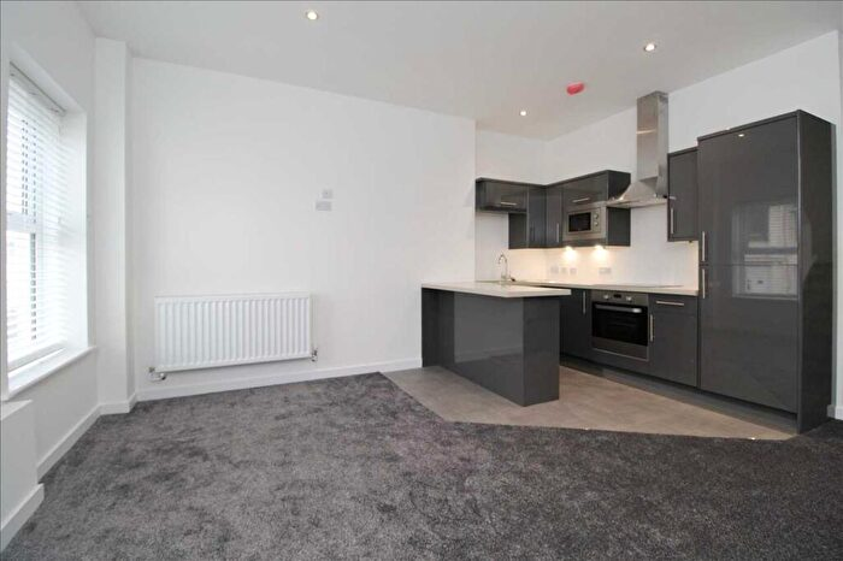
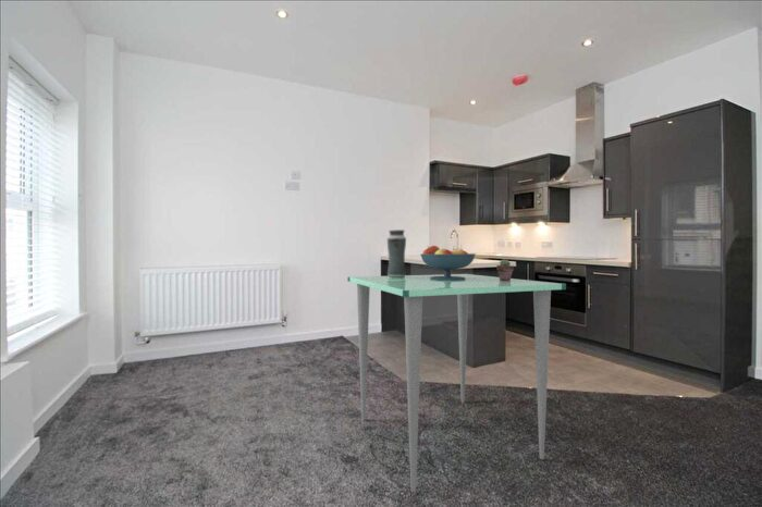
+ dining table (459, 358)
+ fruit bowl (447, 261)
+ potted succulent (505, 269)
+ vase (396, 252)
